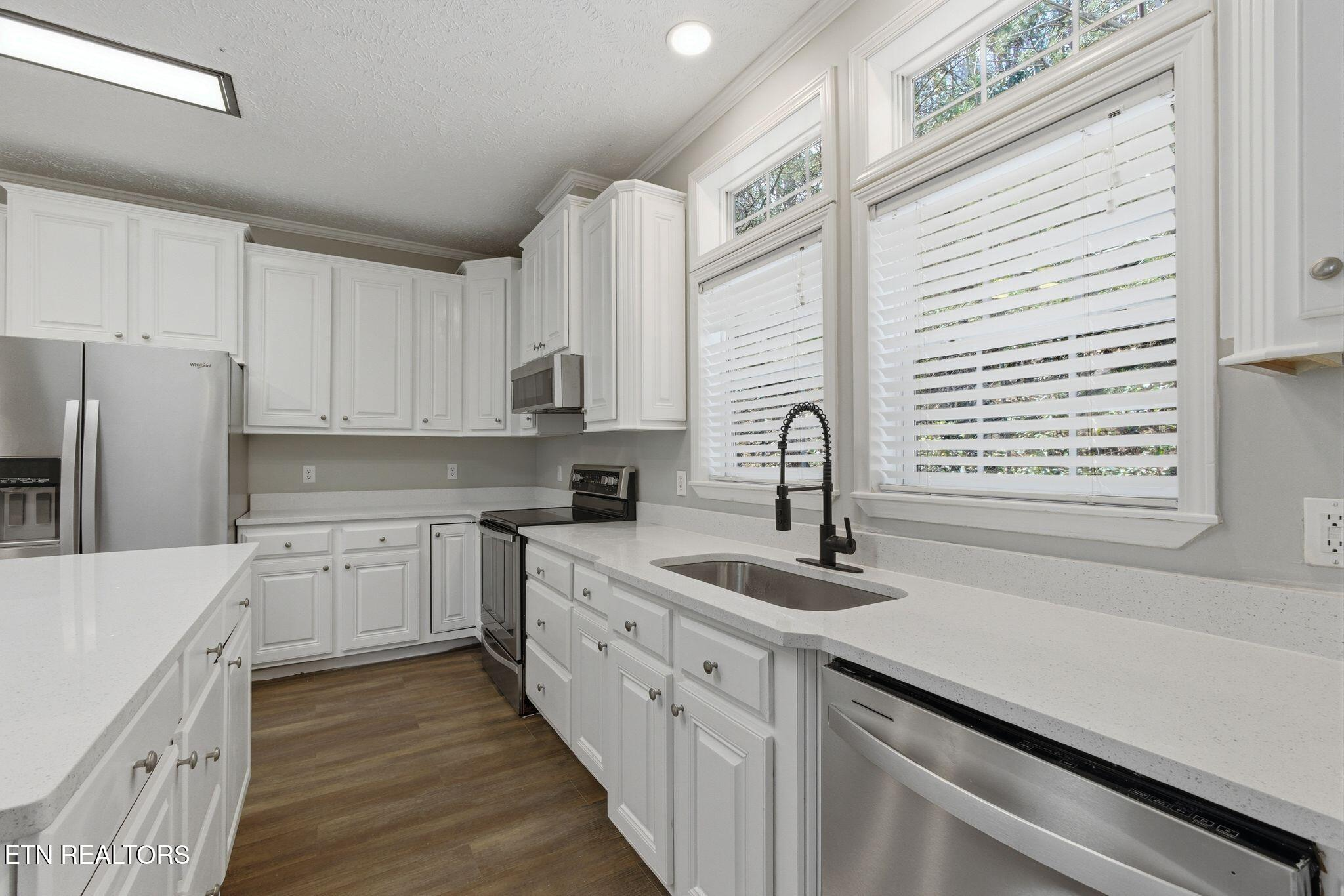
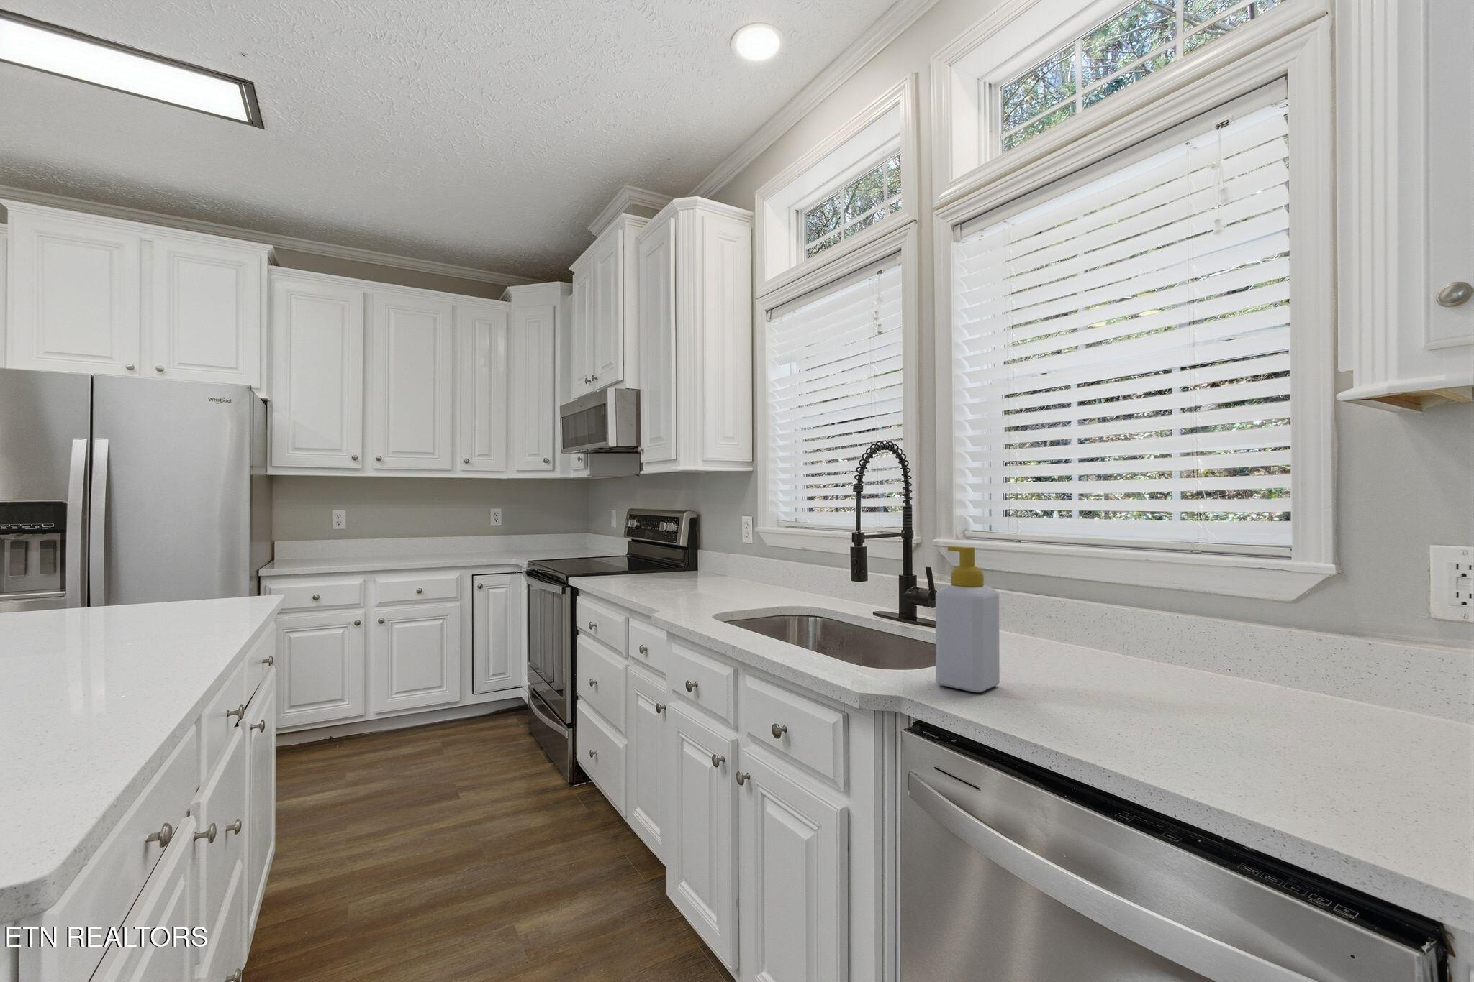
+ soap bottle (967, 616)
